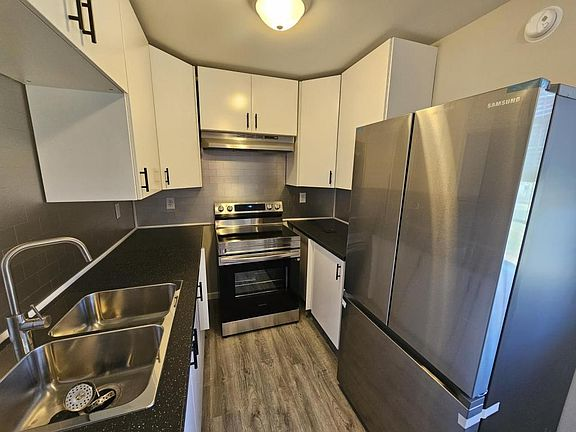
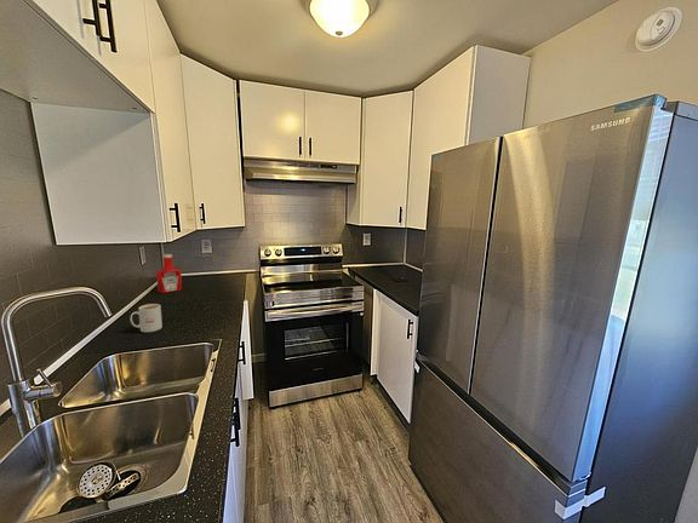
+ soap bottle (168, 272)
+ mug (145, 318)
